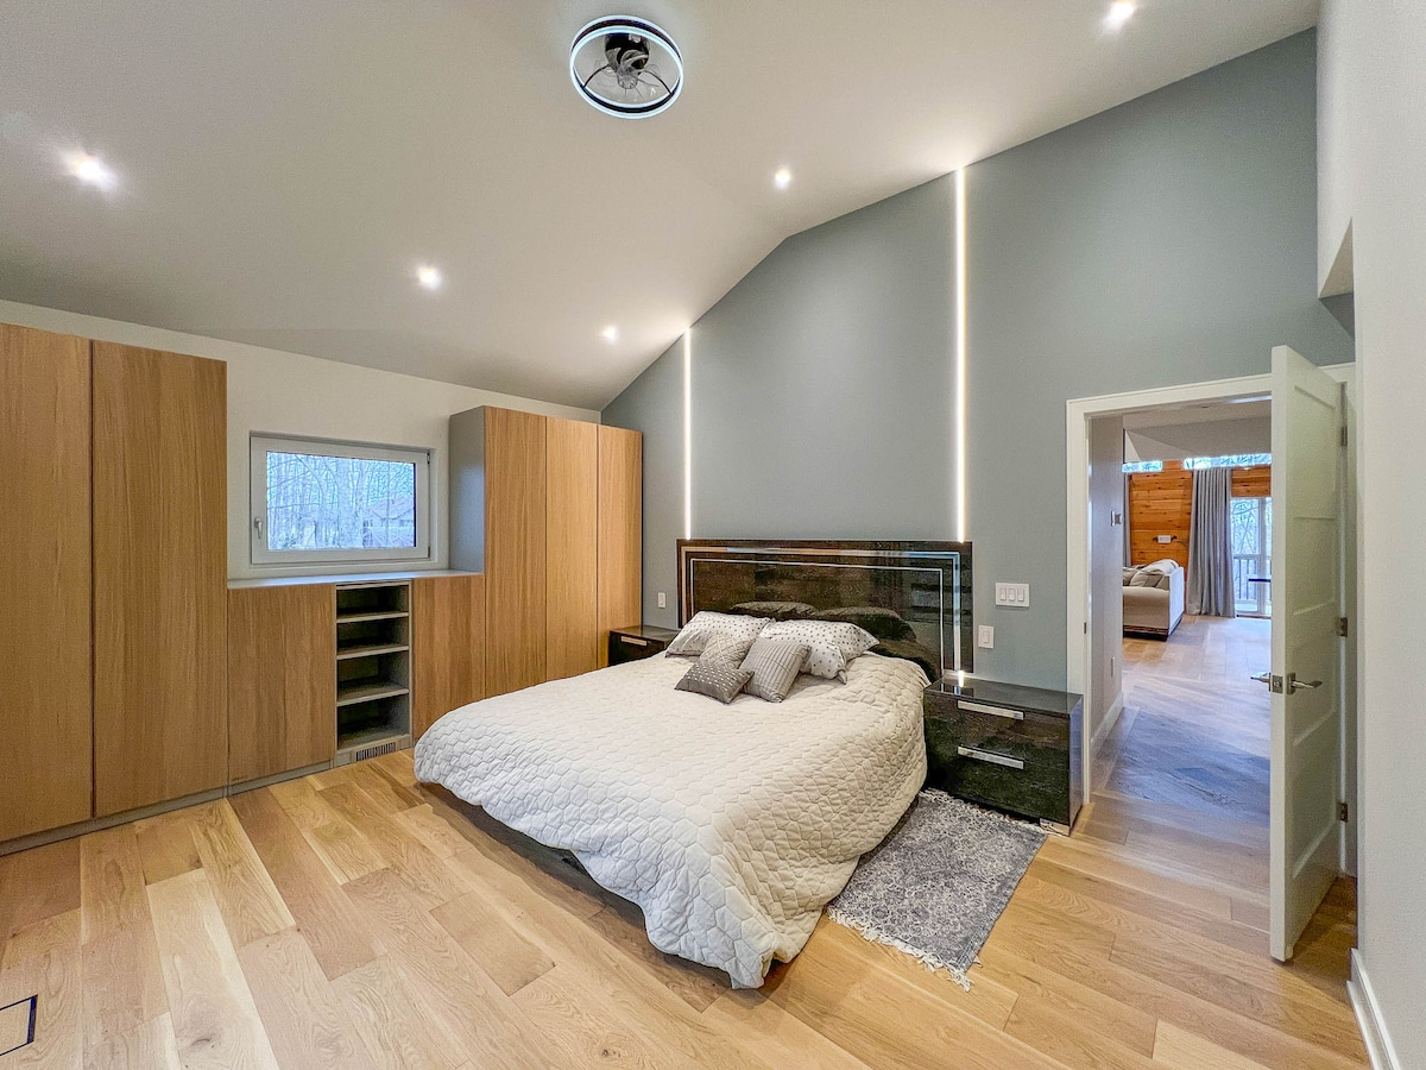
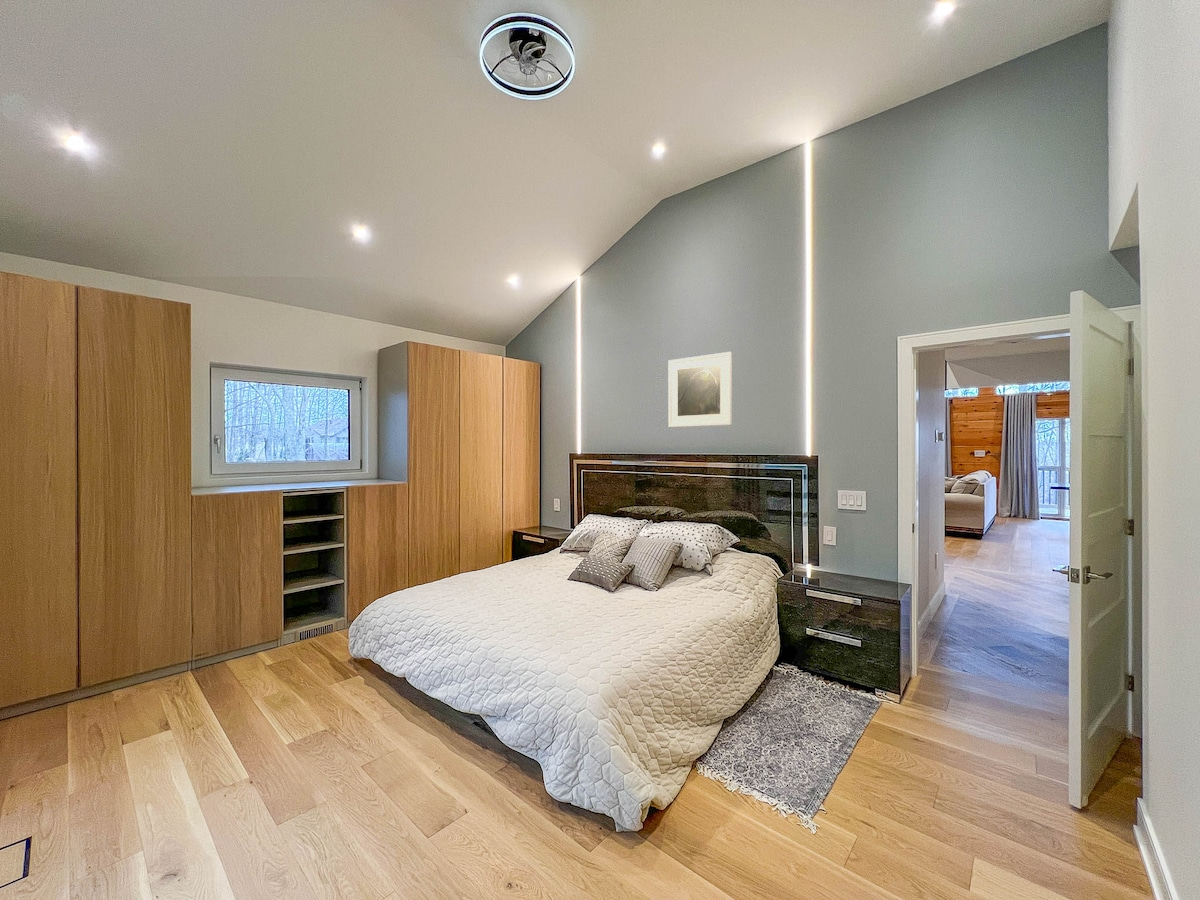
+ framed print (698, 391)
